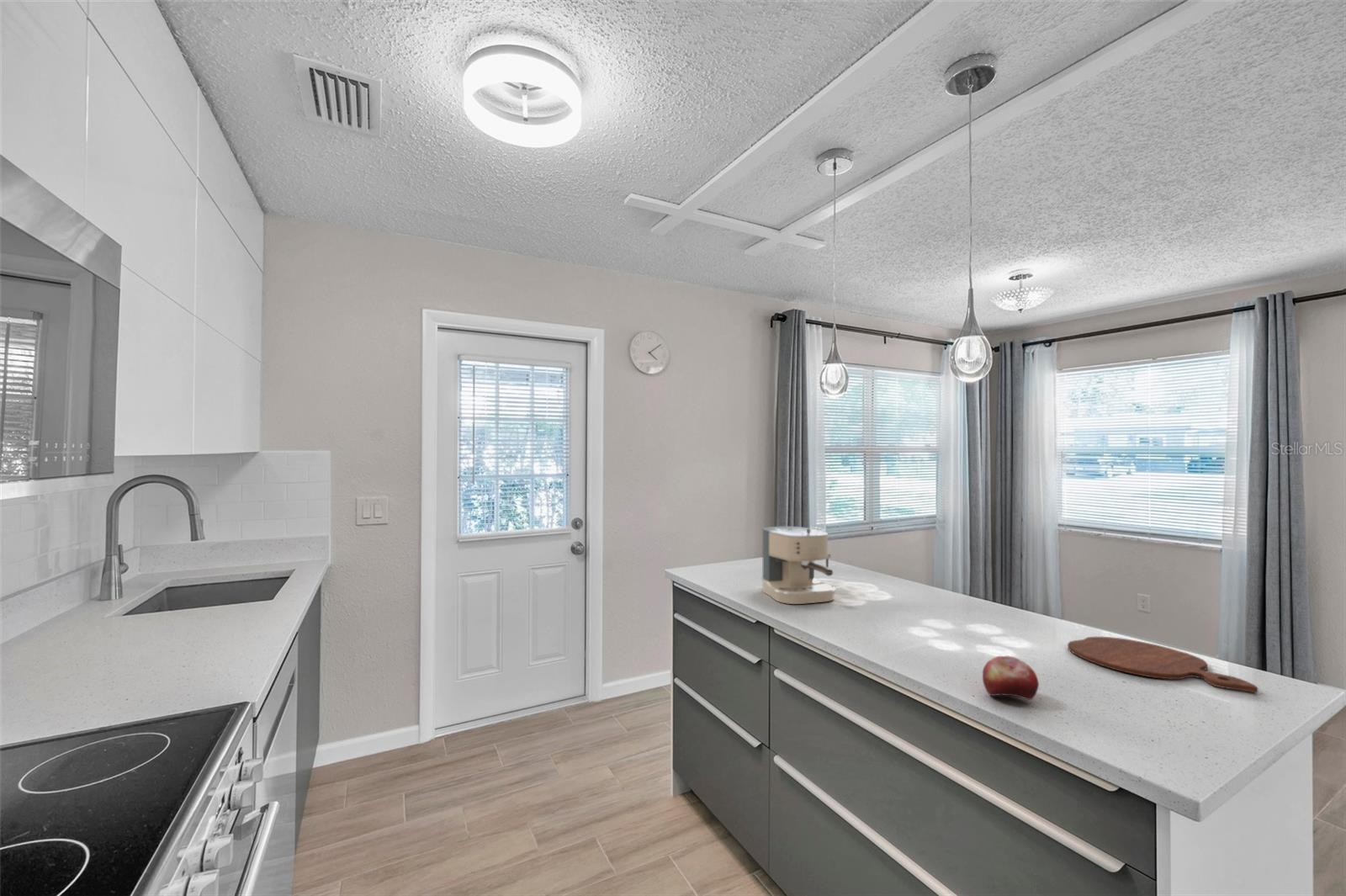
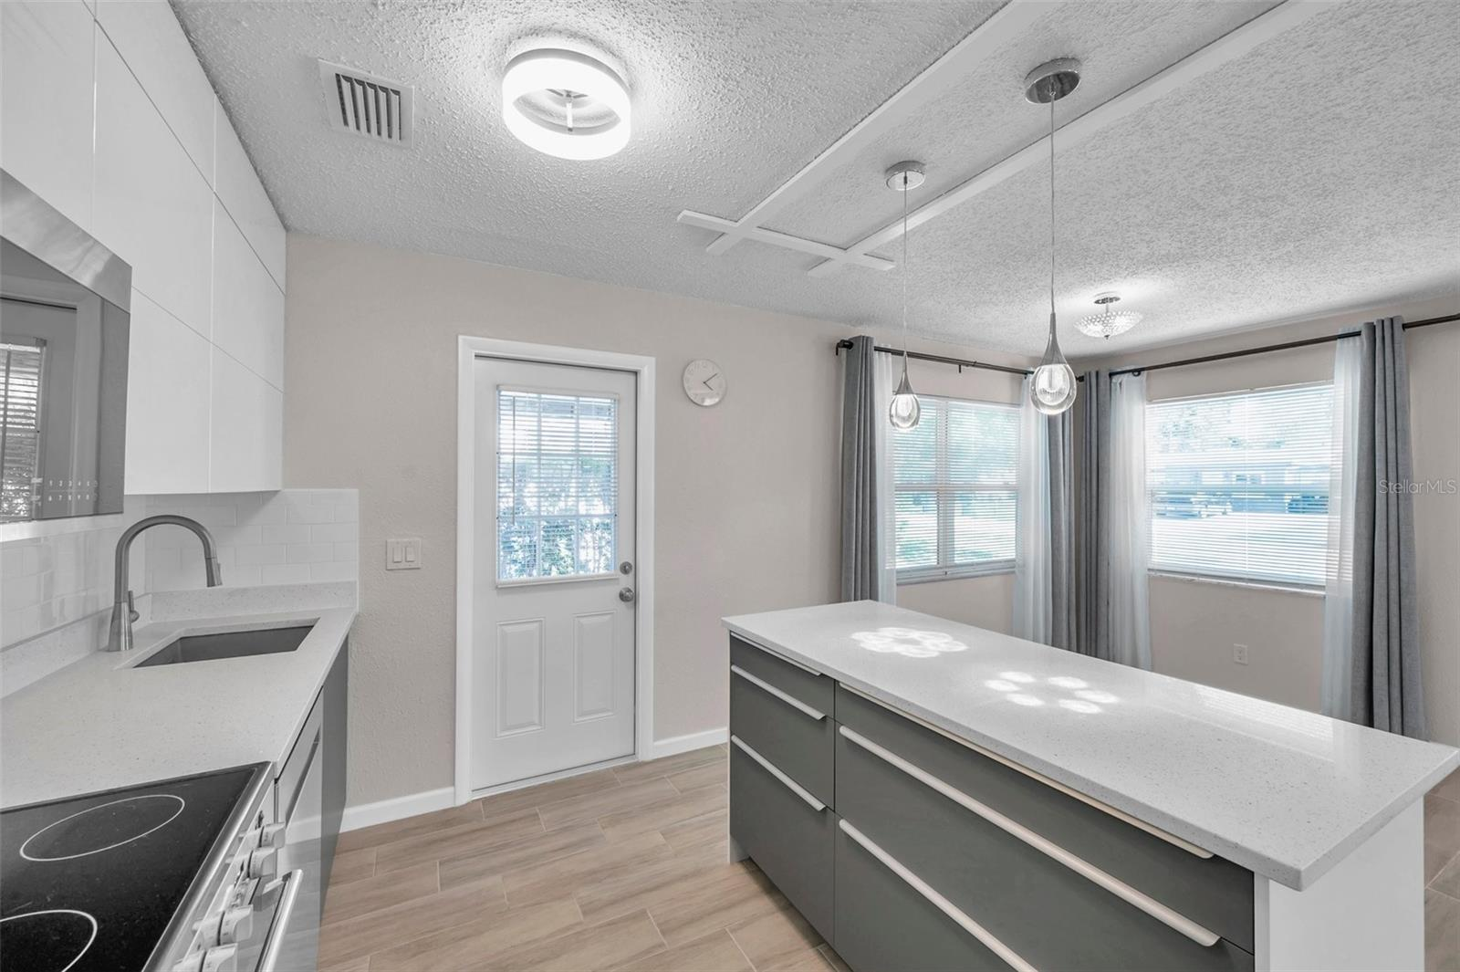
- fruit (1010, 677)
- cutting board (1158, 662)
- coffee maker (800, 561)
